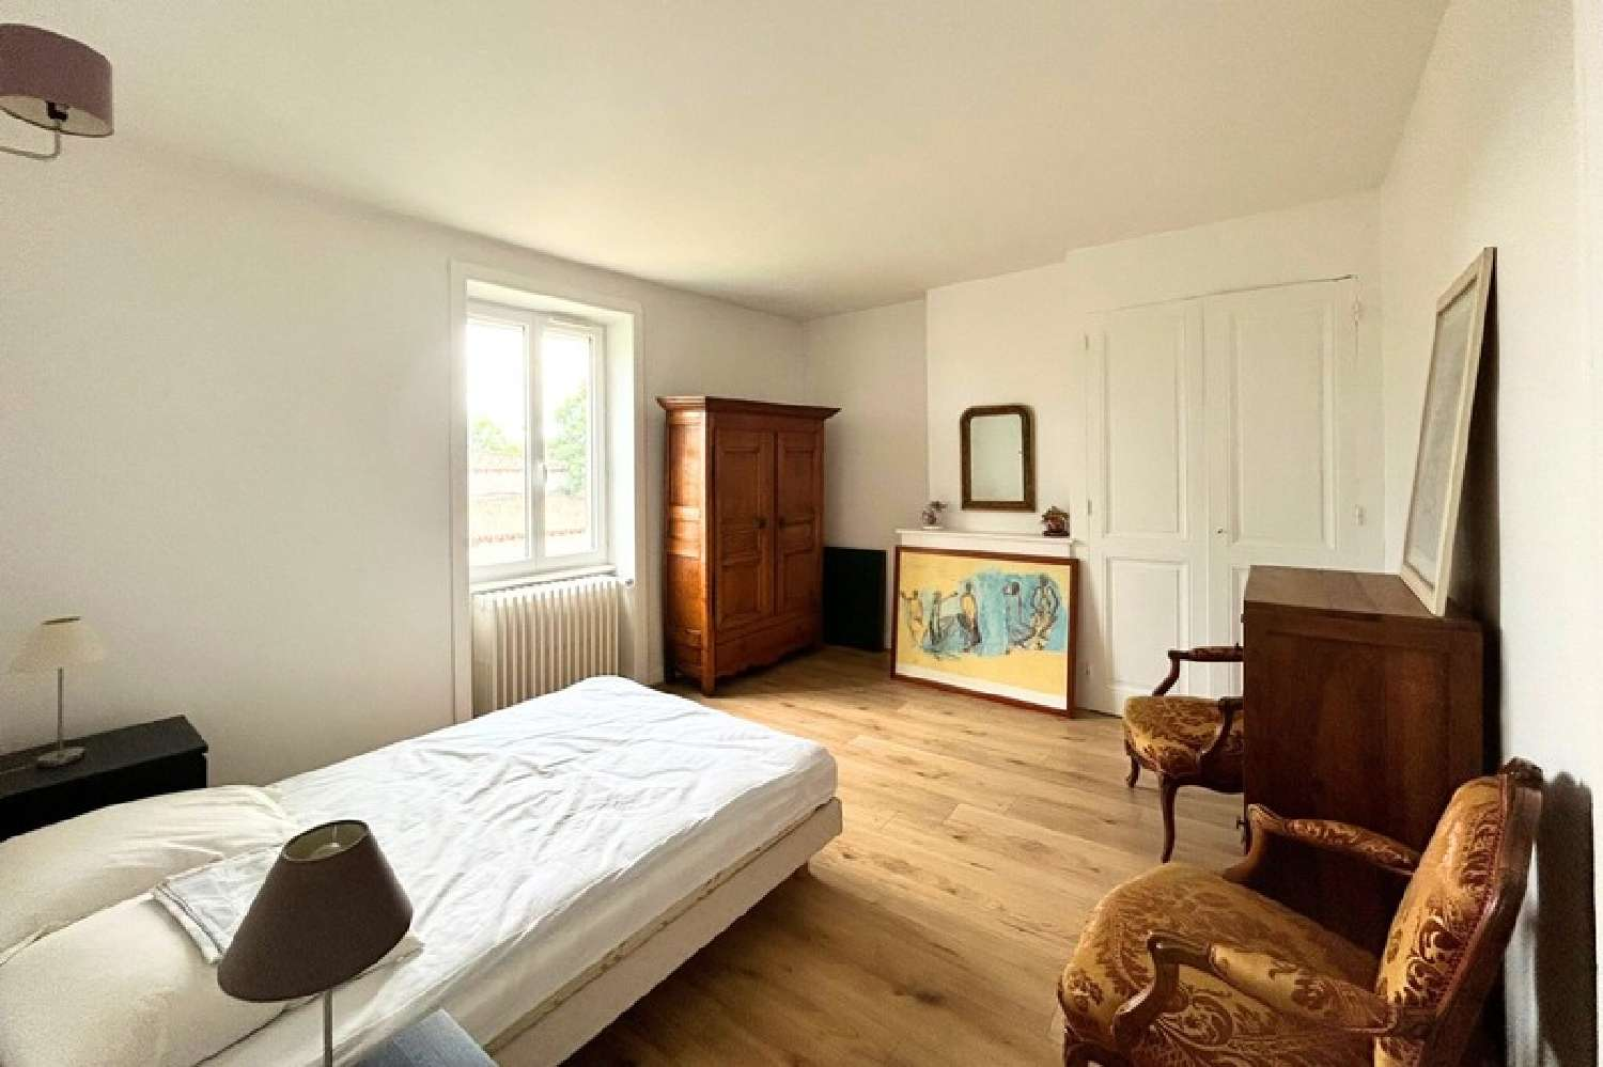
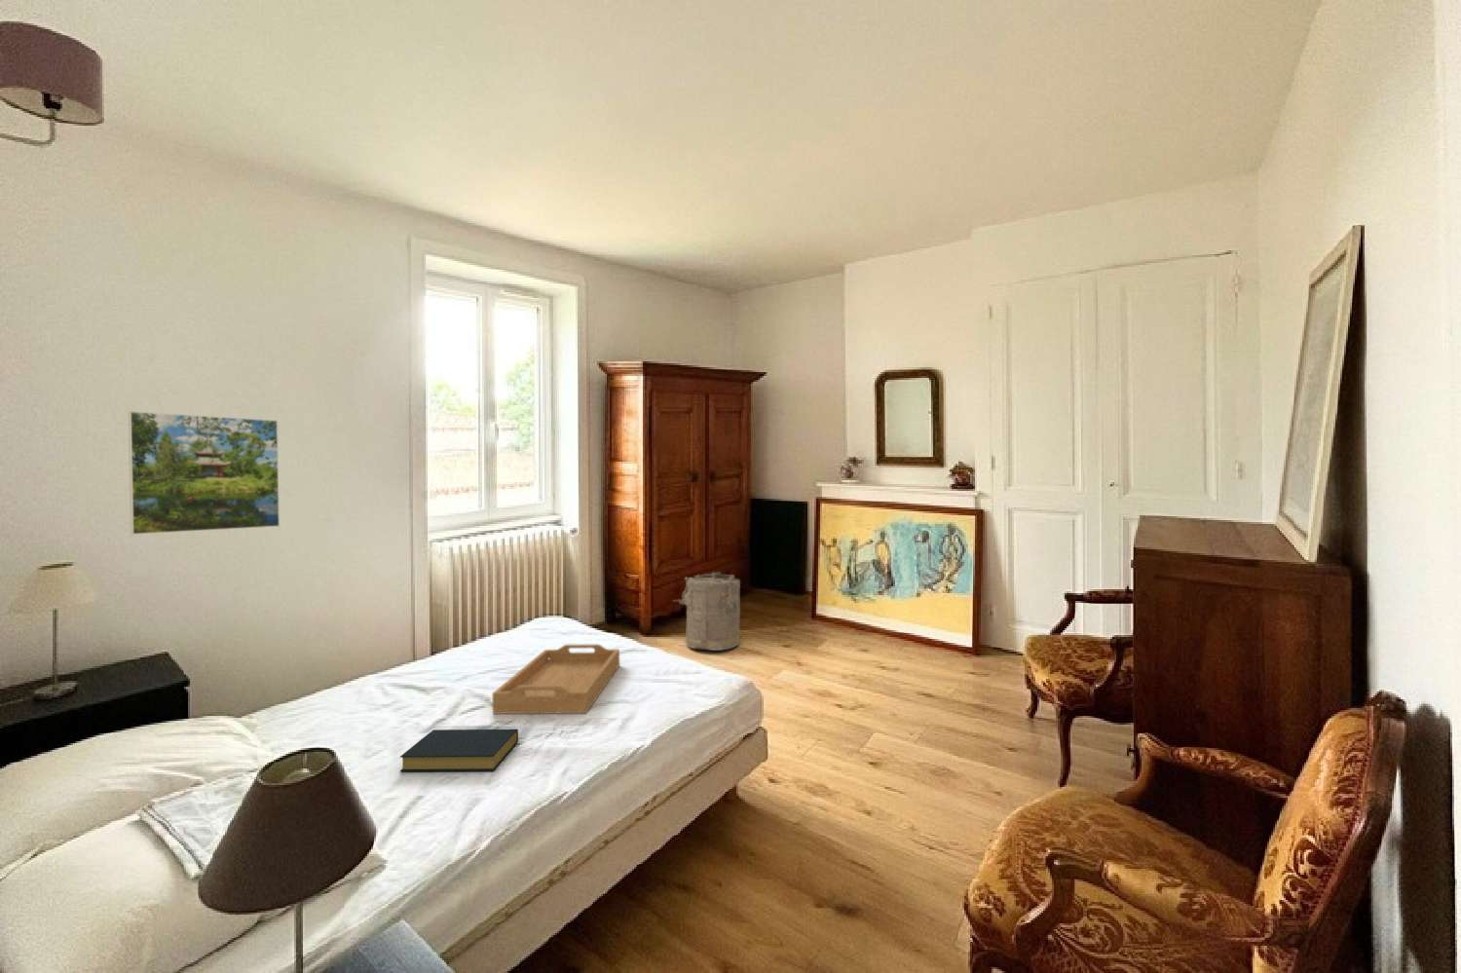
+ laundry hamper (713, 609)
+ hardback book (461, 748)
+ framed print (209, 472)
+ serving tray (563, 674)
